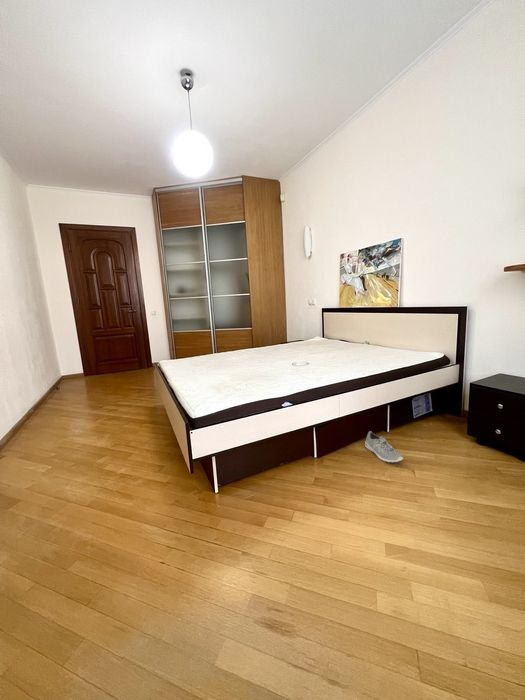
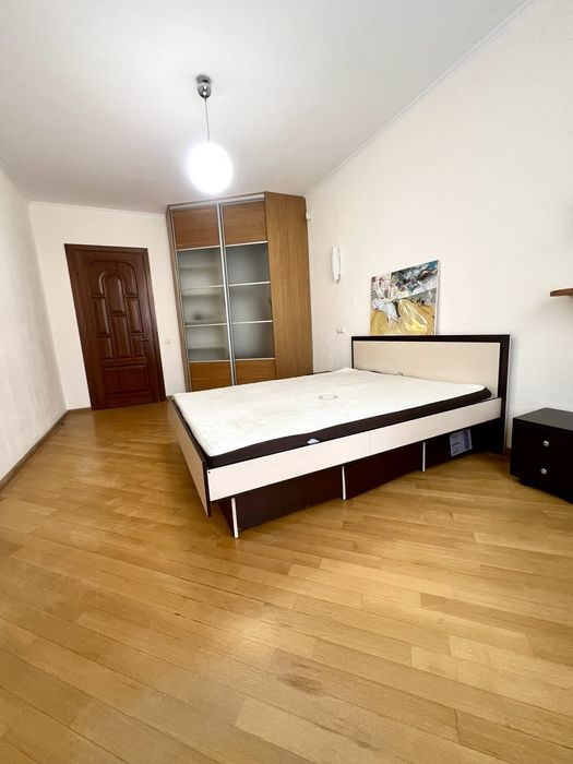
- sneaker (381, 446)
